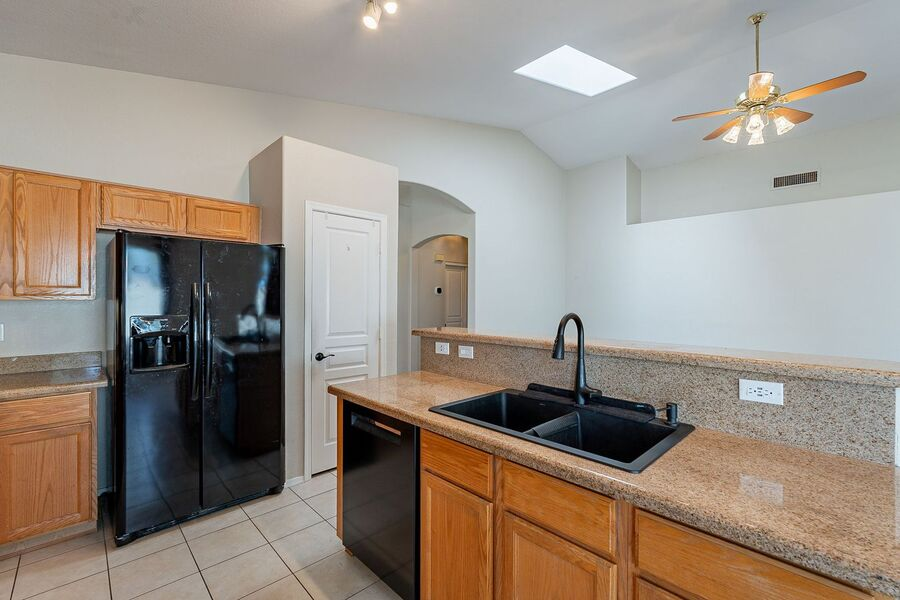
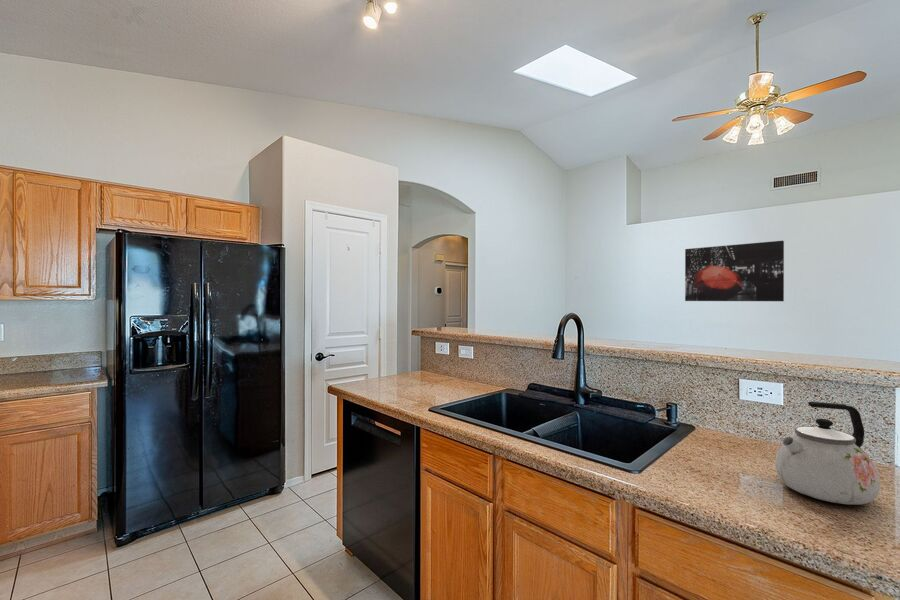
+ kettle (823, 447)
+ wall art (730, 273)
